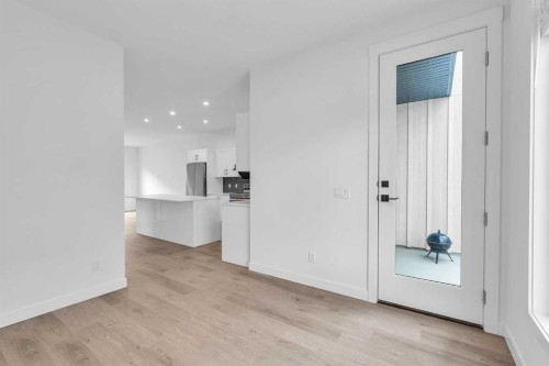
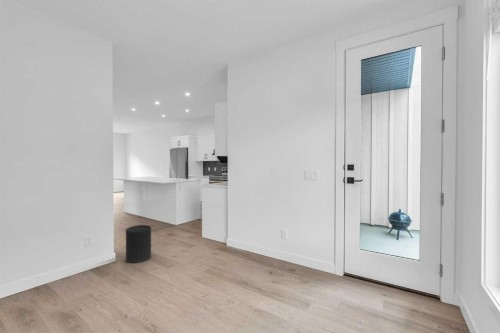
+ trash can (138, 243)
